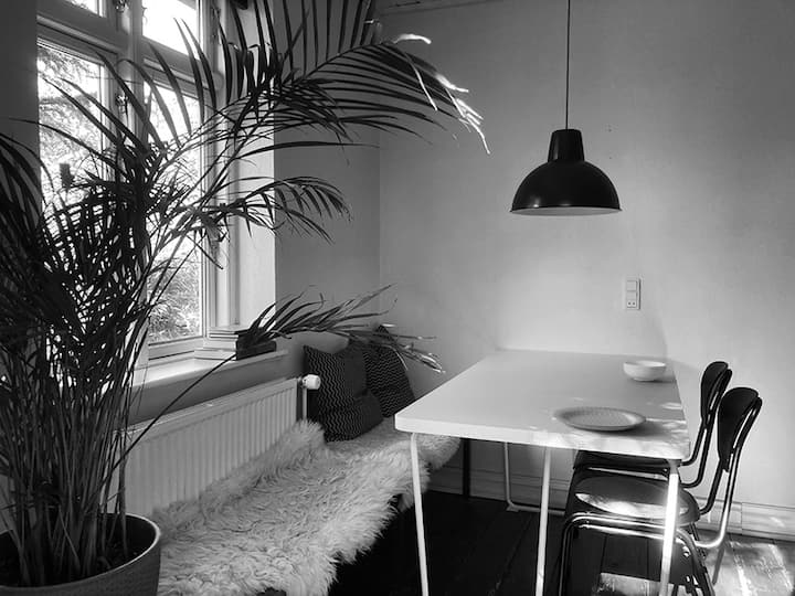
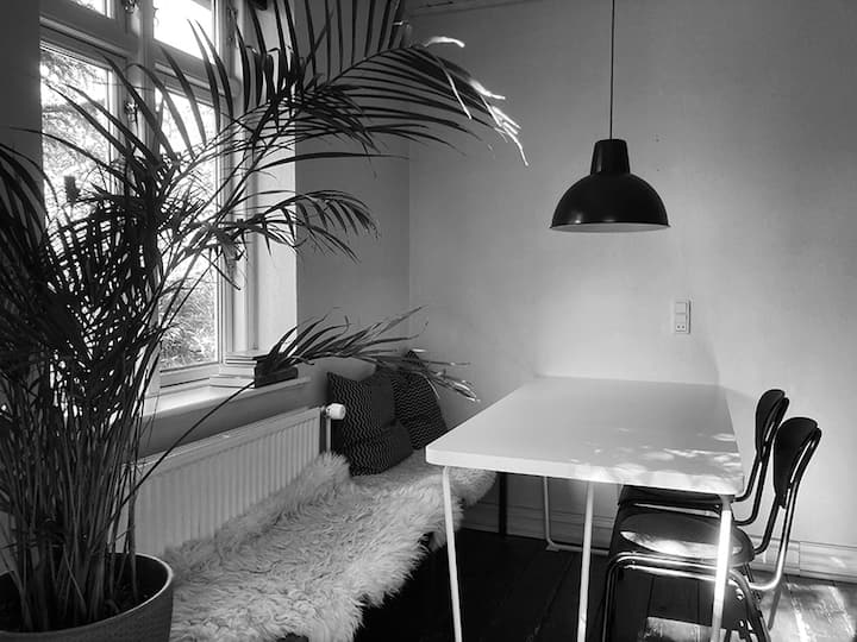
- cereal bowl (644, 371)
- plate (598, 419)
